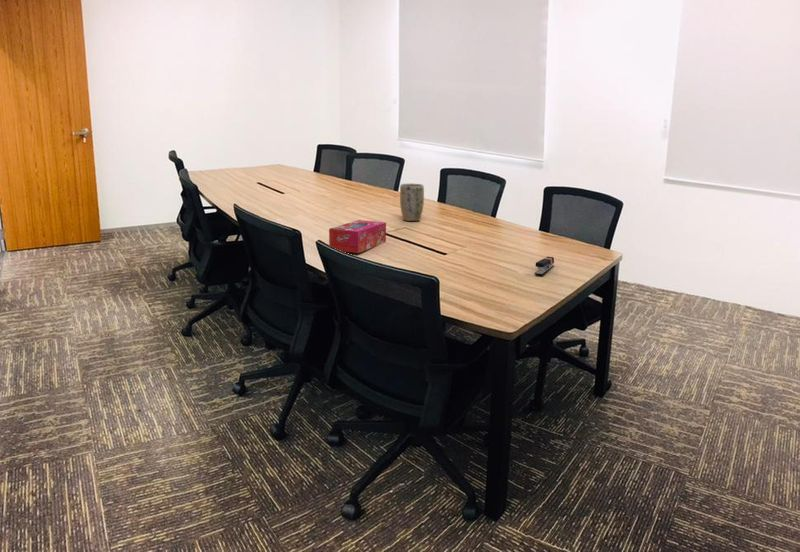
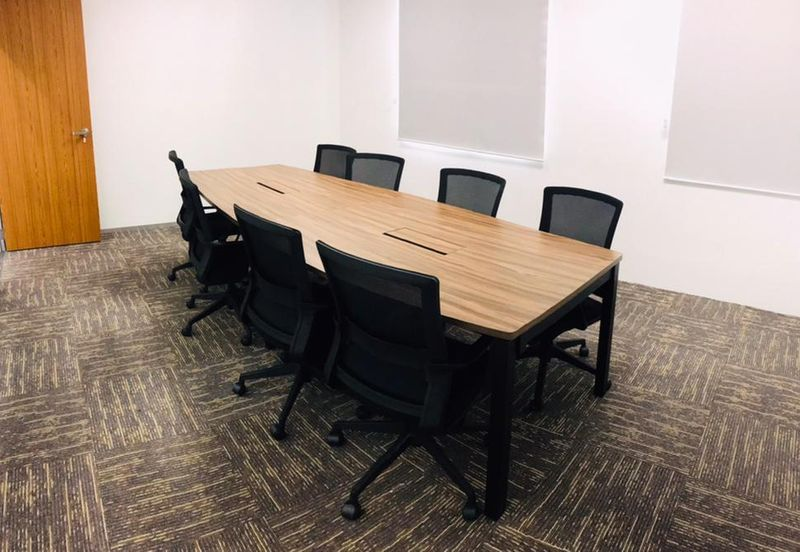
- plant pot (411, 202)
- stapler (544, 264)
- tissue box (358, 235)
